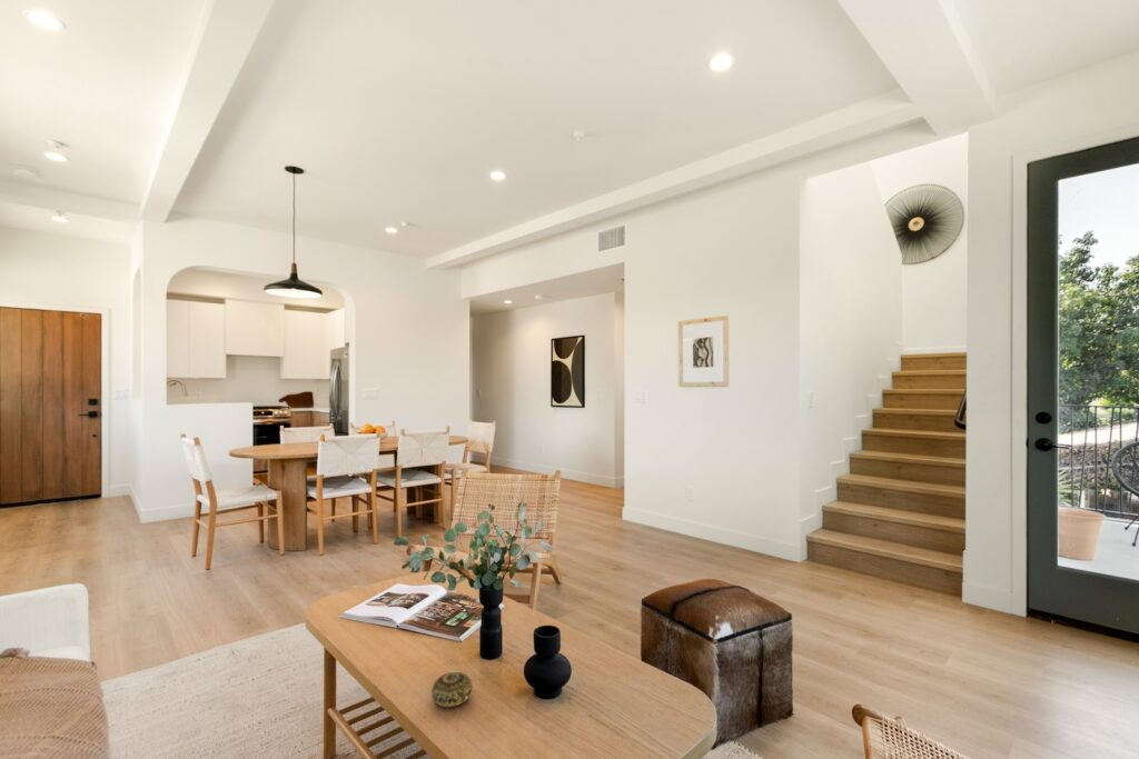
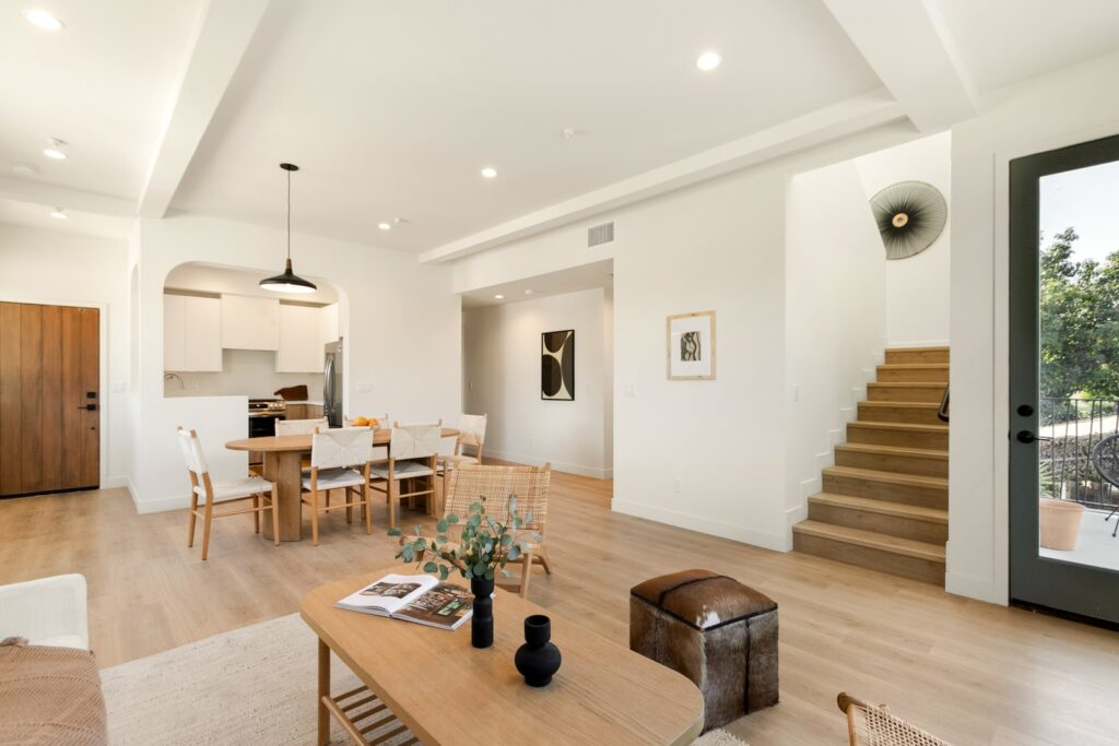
- decorative ball (452, 688)
